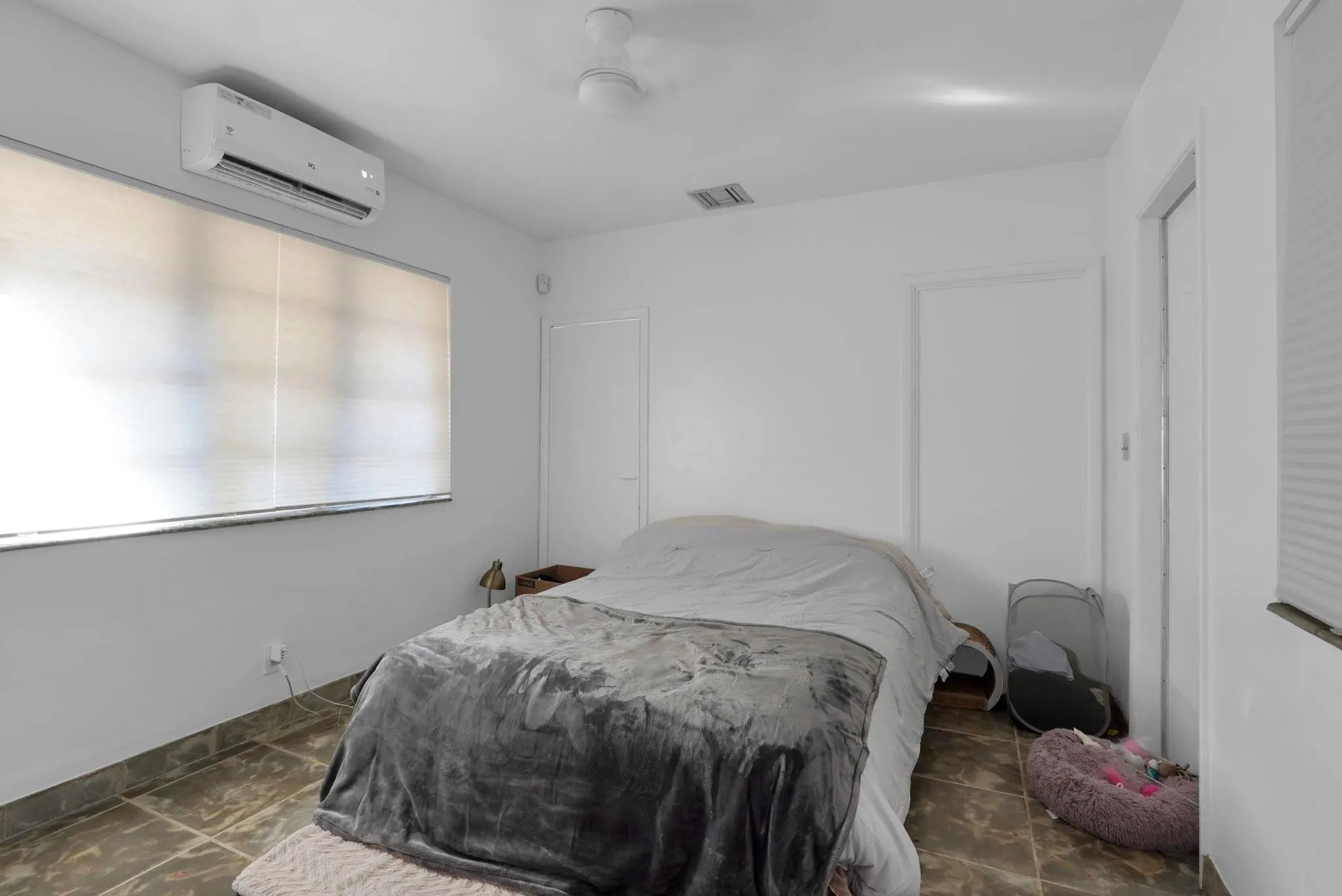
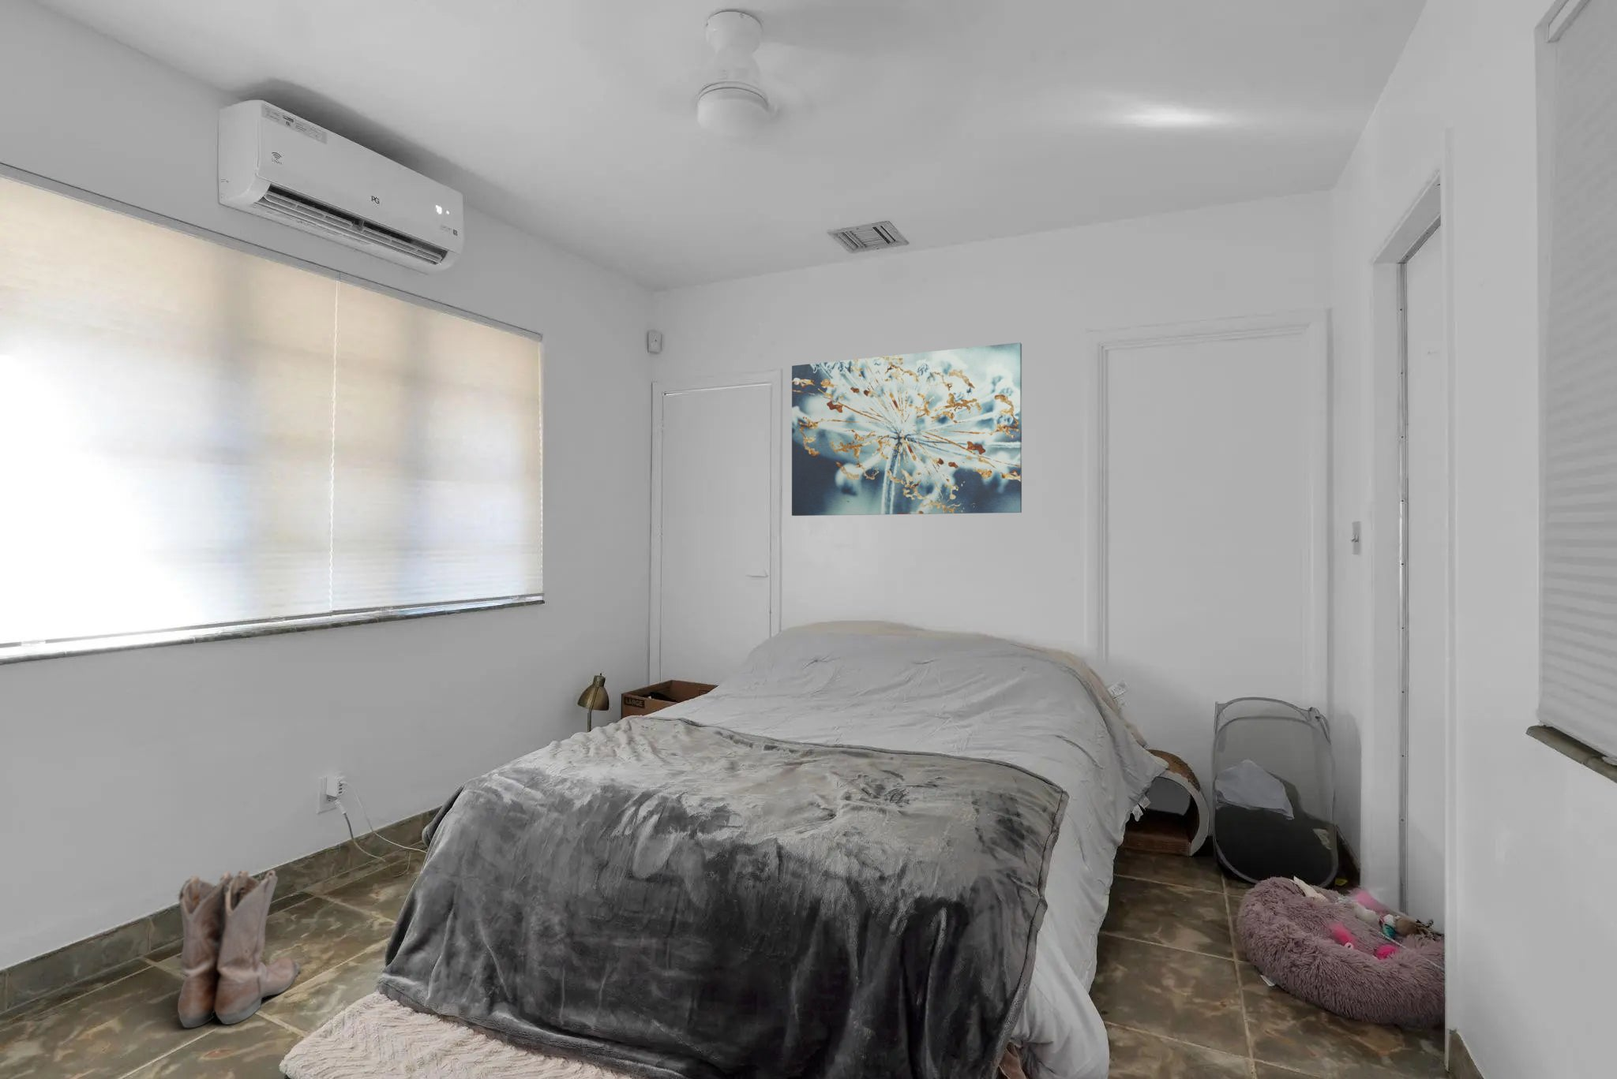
+ boots (240, 930)
+ wall art (899, 435)
